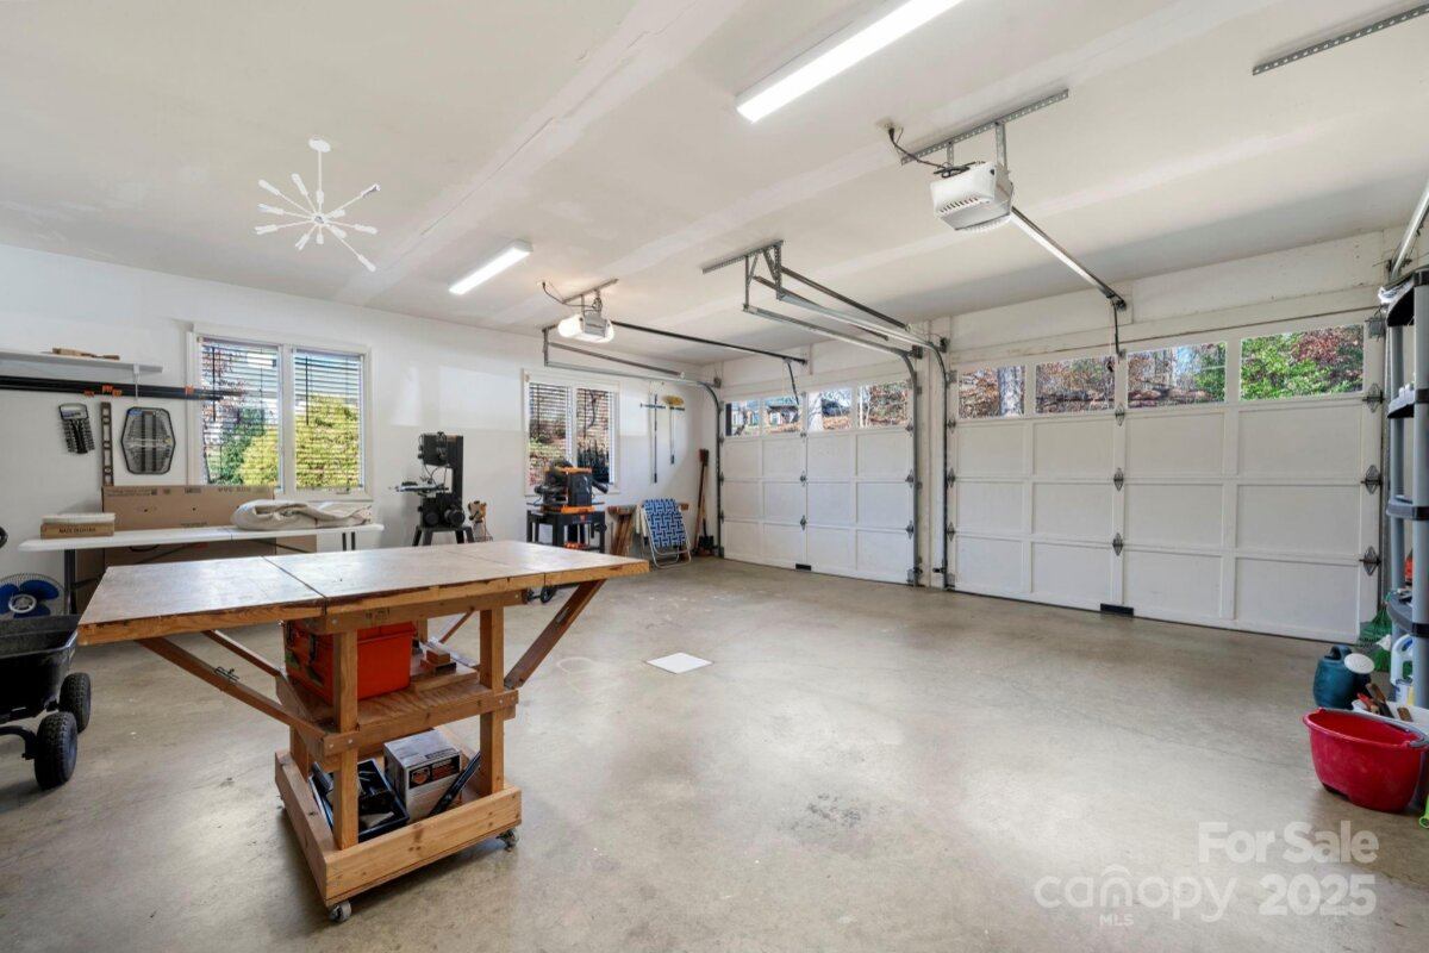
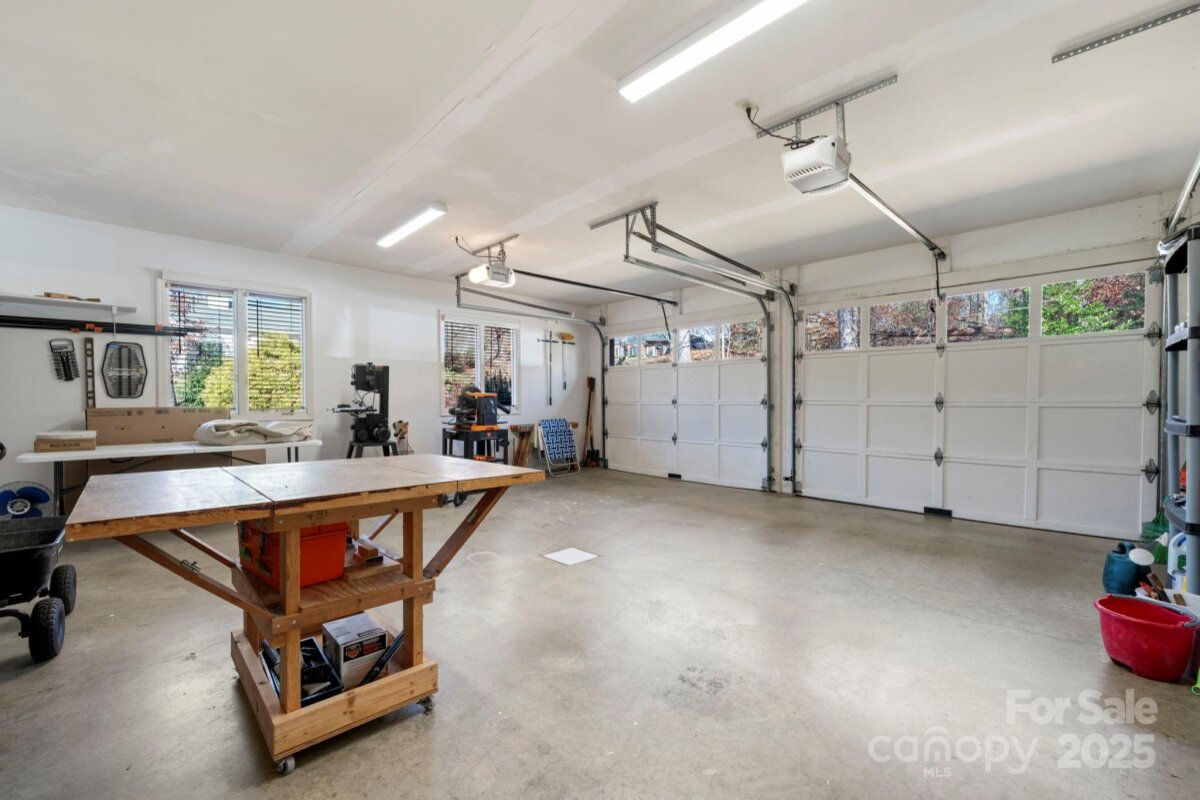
- light fixture (319, 199)
